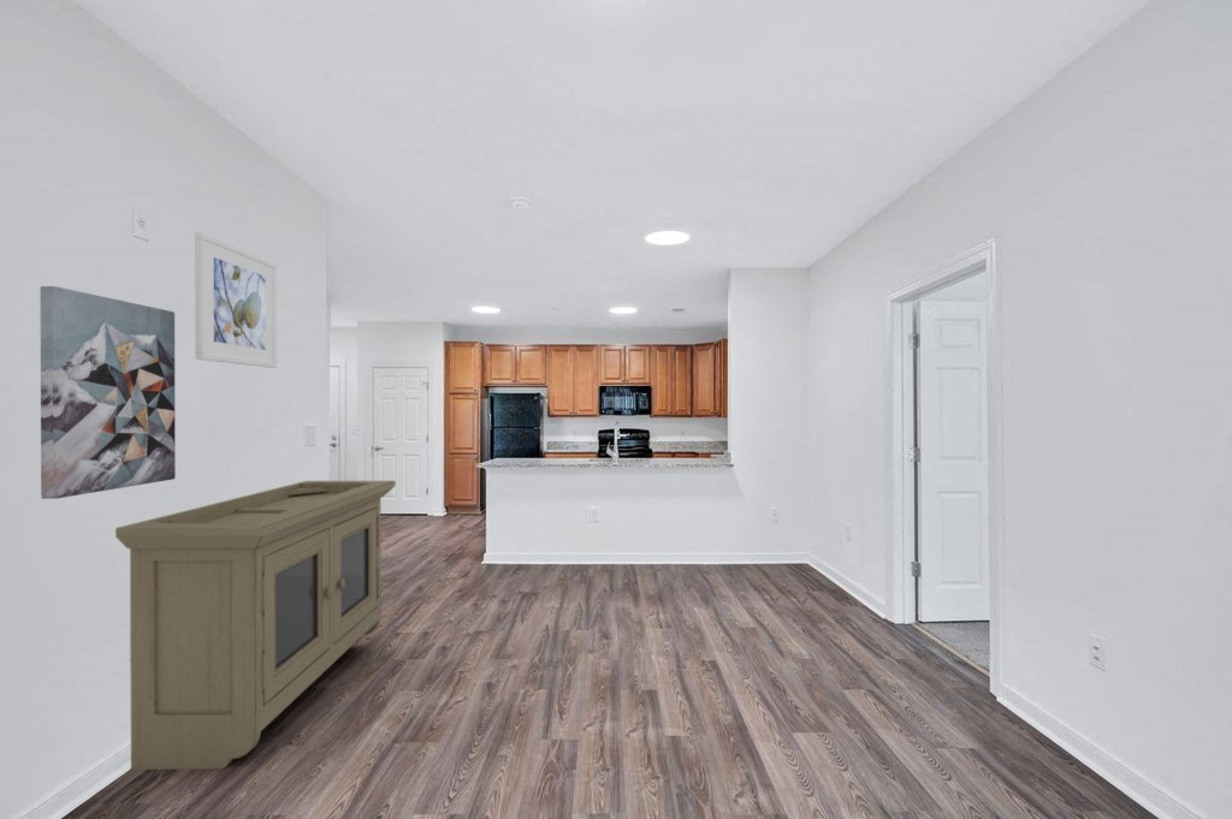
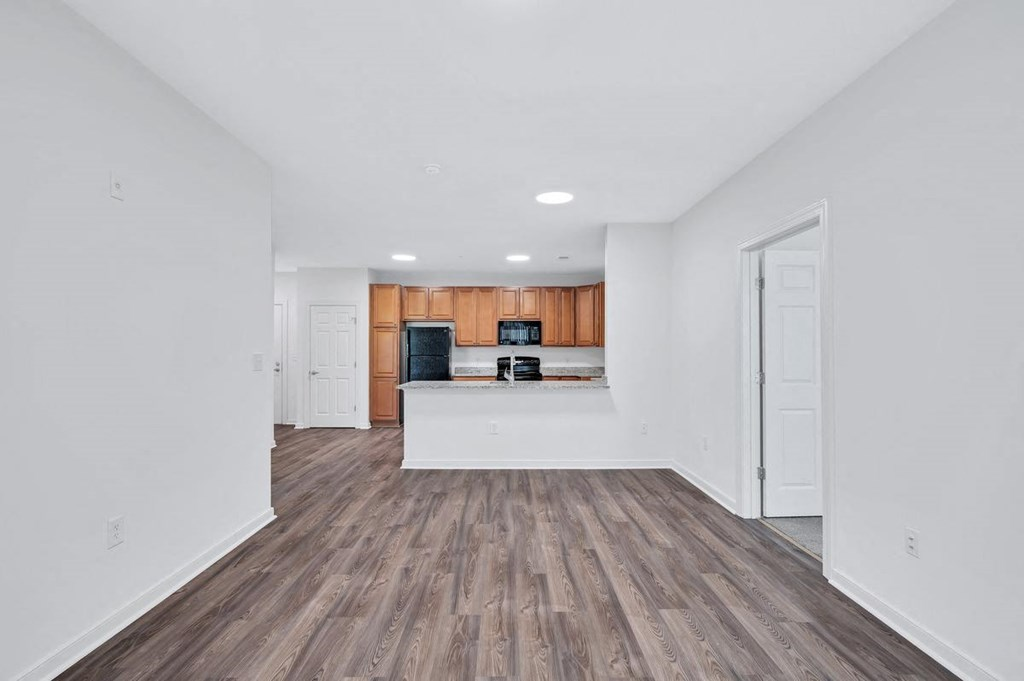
- wall art (116, 393)
- storage cabinet (289, 595)
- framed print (239, 307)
